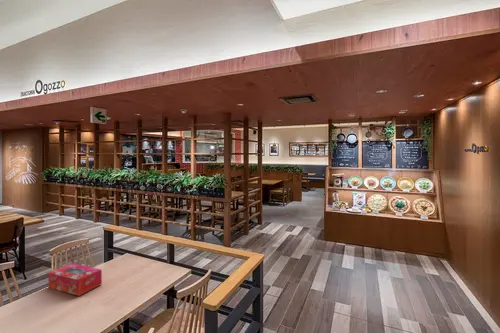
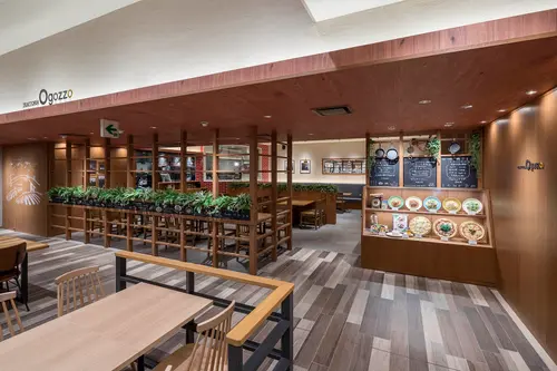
- tissue box (75, 278)
